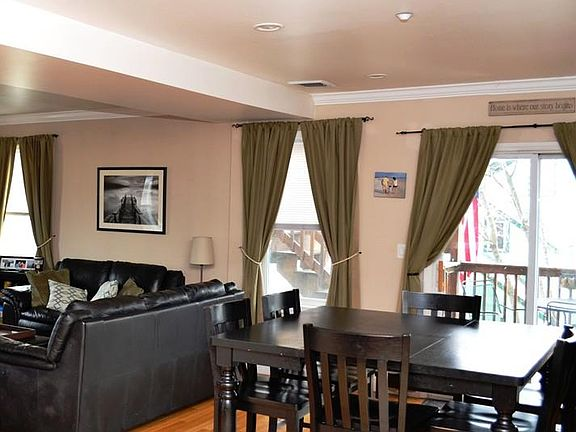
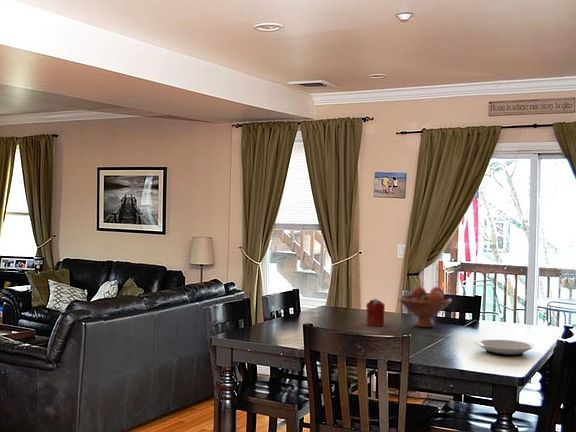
+ plate (504, 348)
+ candle (375, 311)
+ fruit bowl (424, 306)
